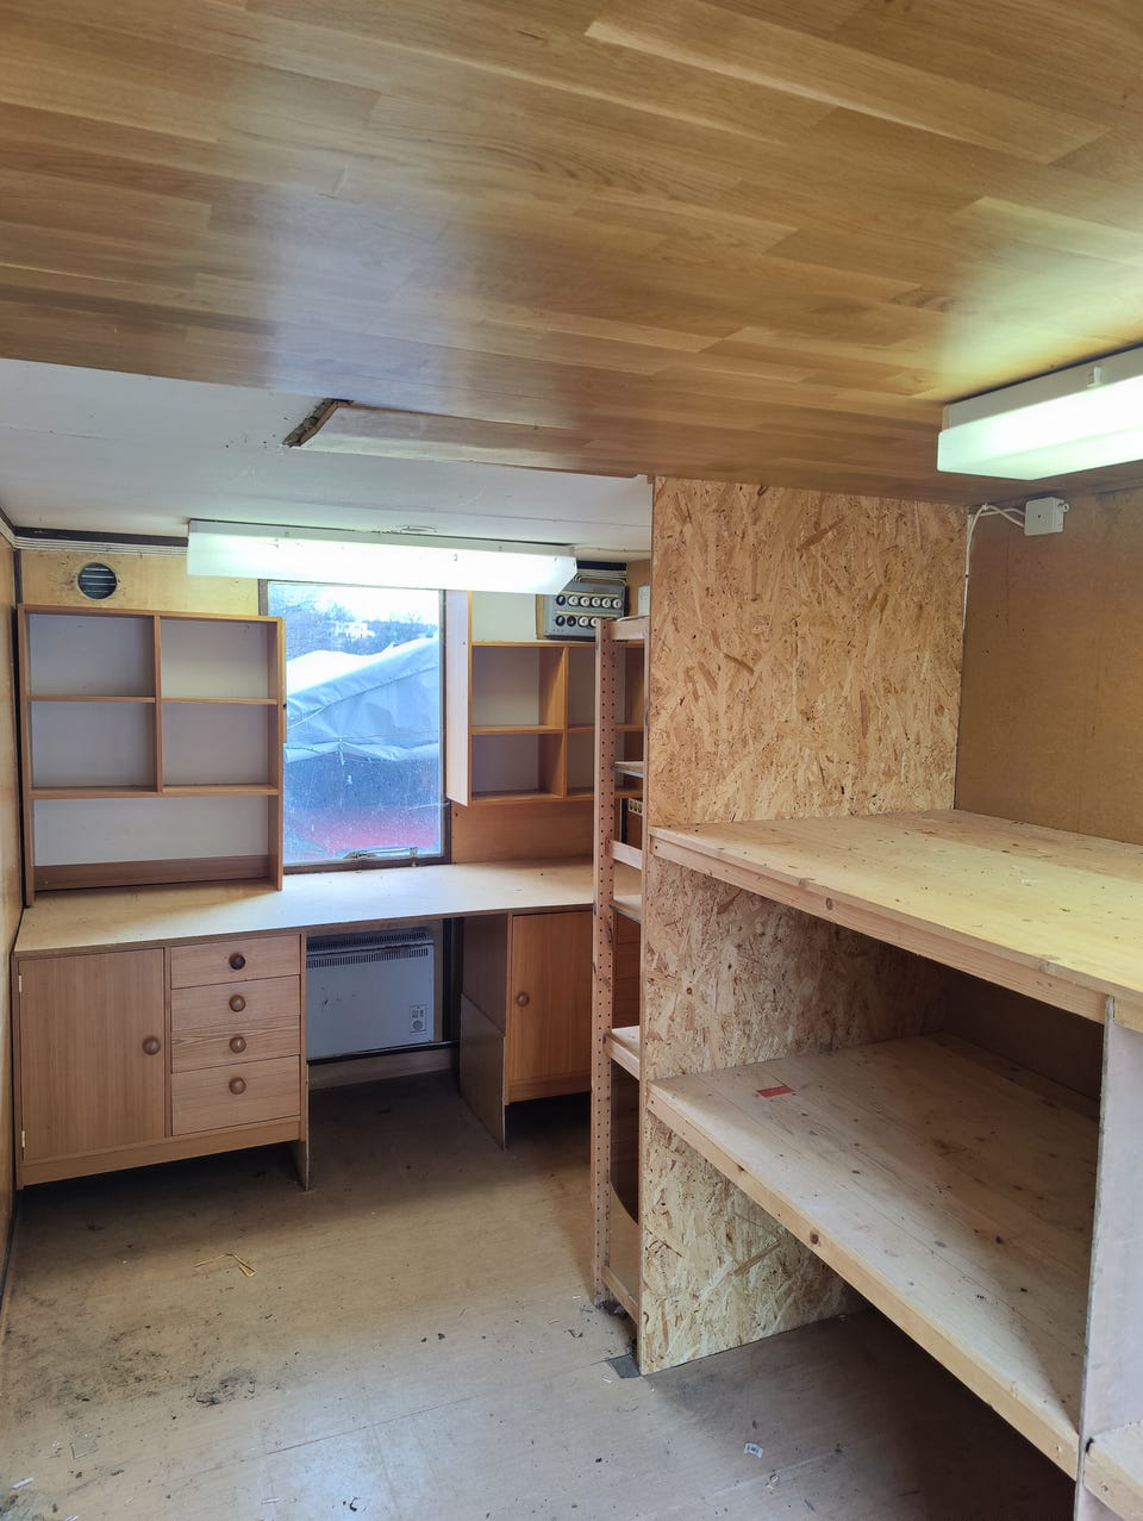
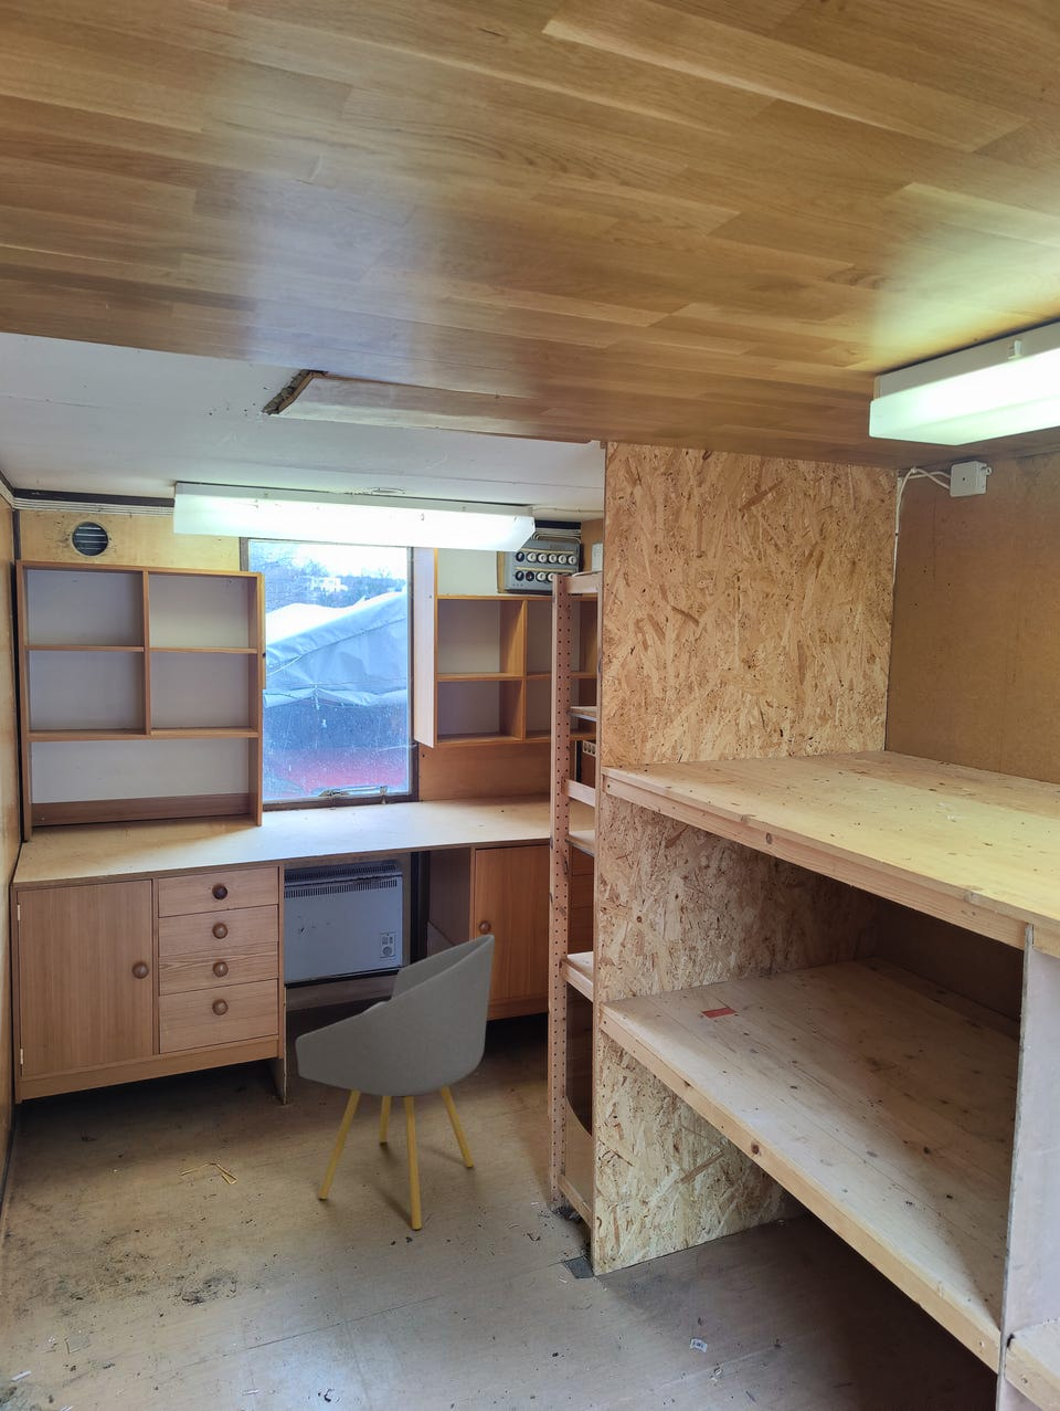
+ chair (394, 1058)
